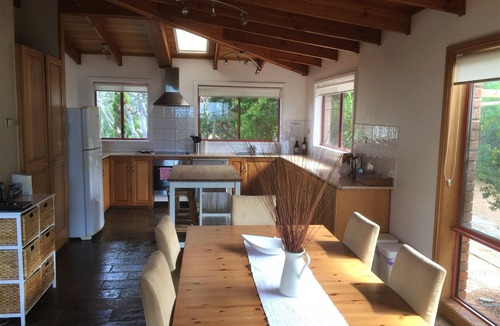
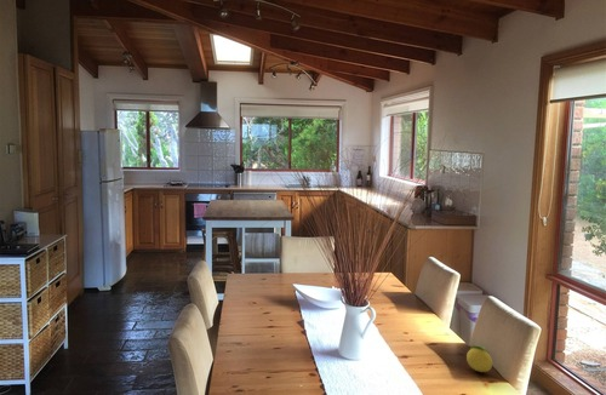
+ fruit (480, 357)
